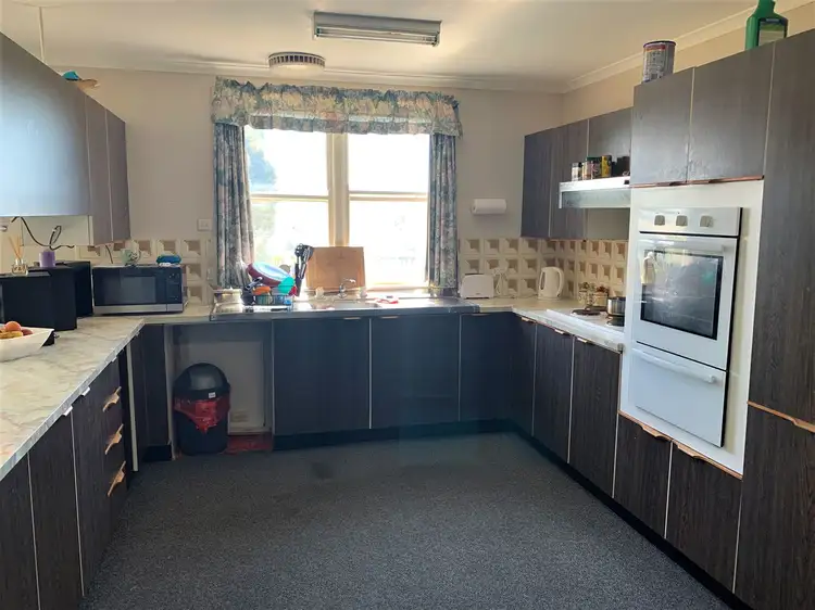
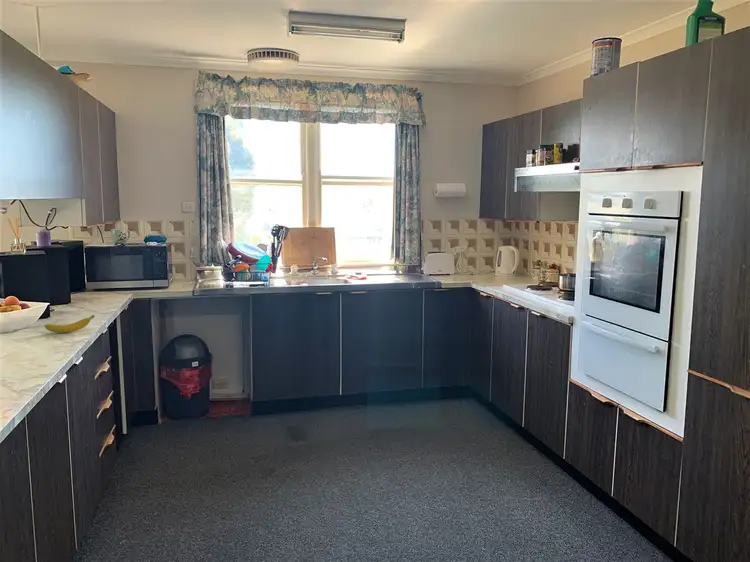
+ banana (70, 324)
